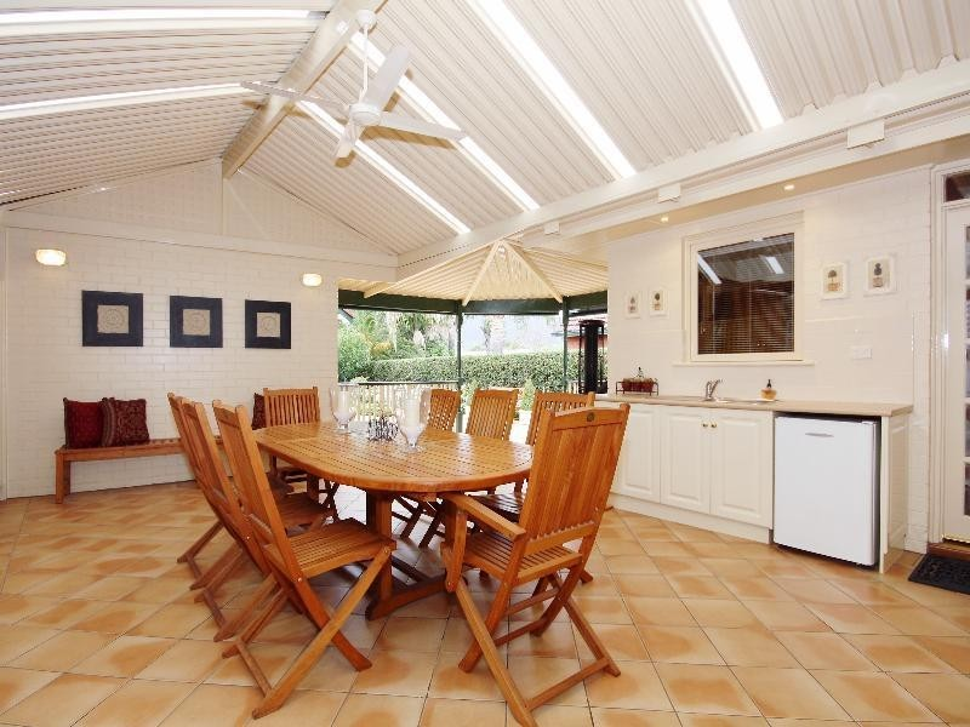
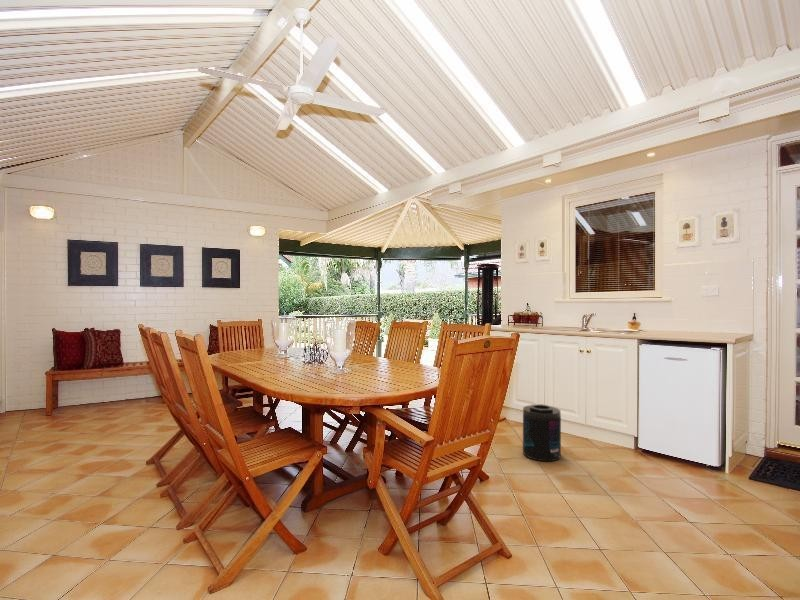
+ supplement container (541, 431)
